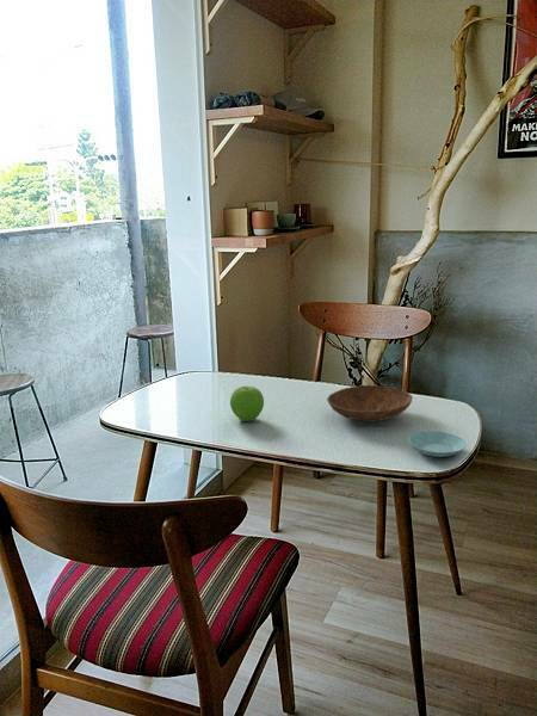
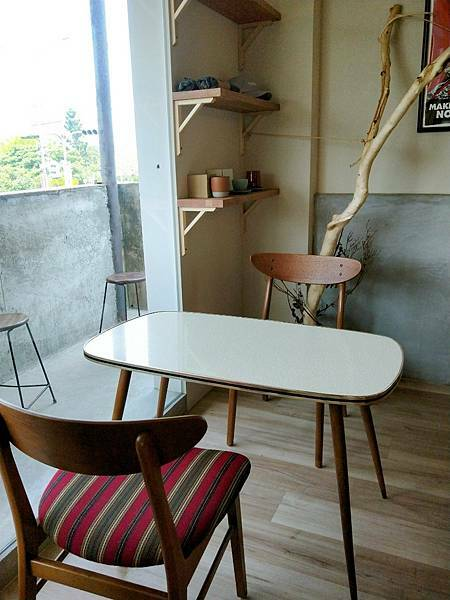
- saucer (436, 445)
- fruit (247, 403)
- bowl (369, 407)
